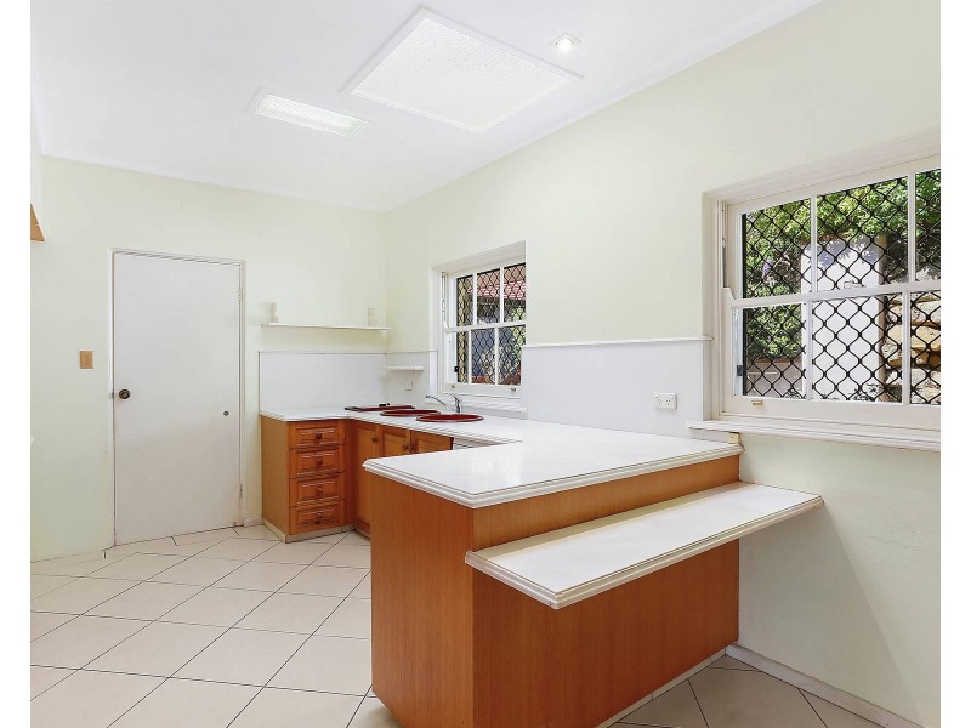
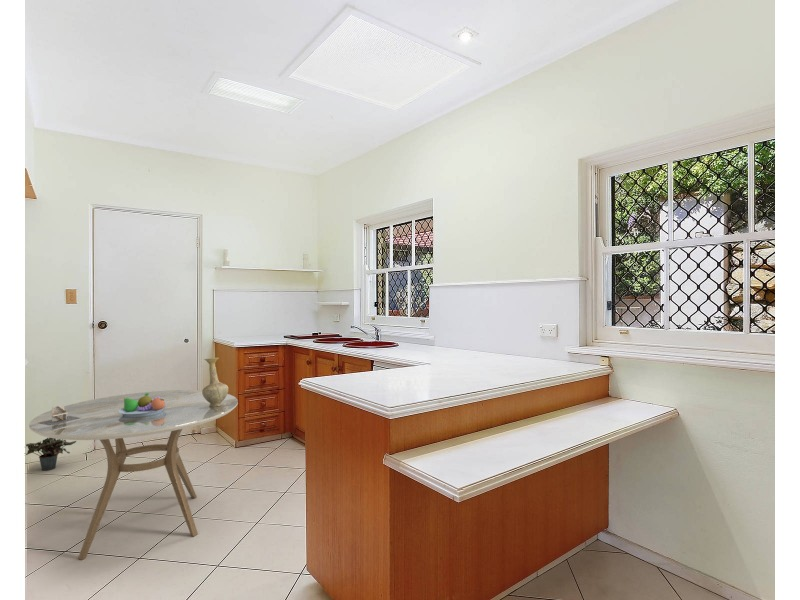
+ potted plant (48, 453)
+ fruit bowl (142, 403)
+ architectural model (59, 412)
+ pitcher (215, 381)
+ dining table (144, 466)
